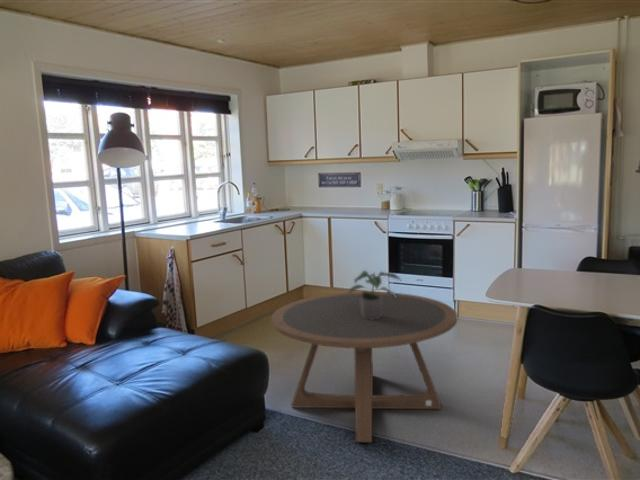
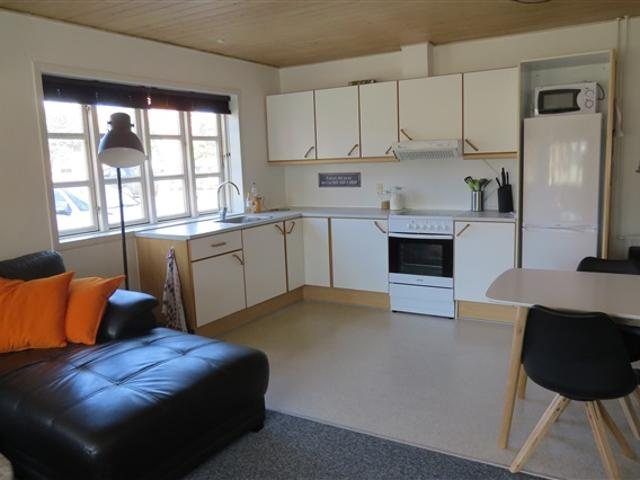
- coffee table (364, 359)
- potted plant (373, 293)
